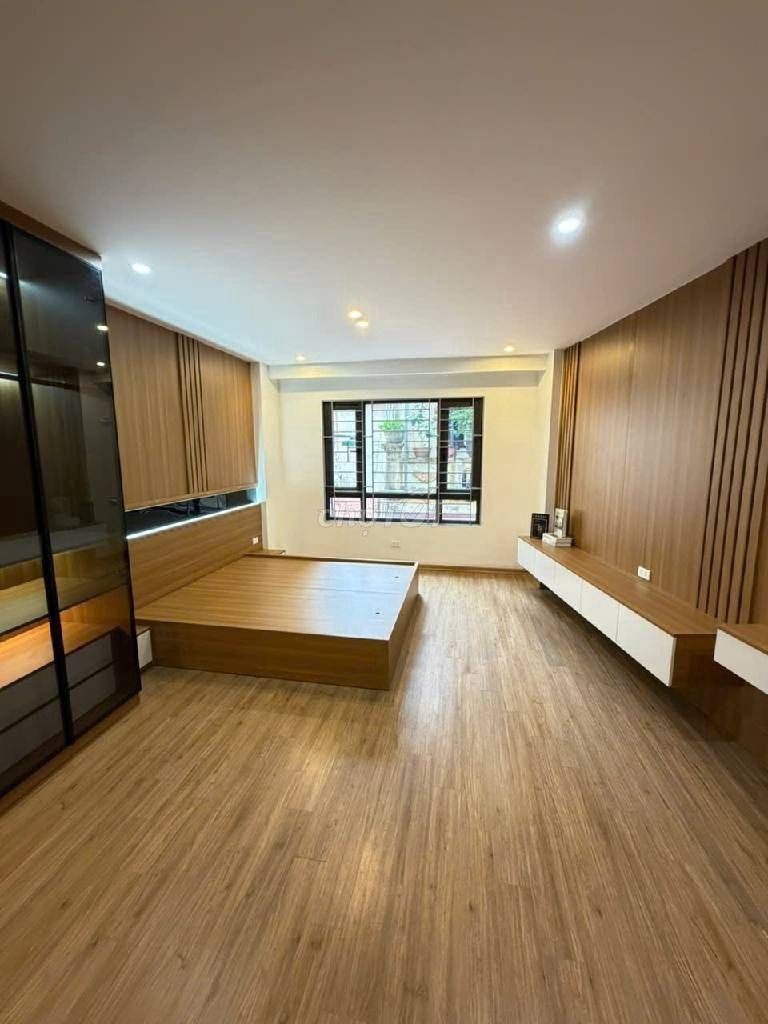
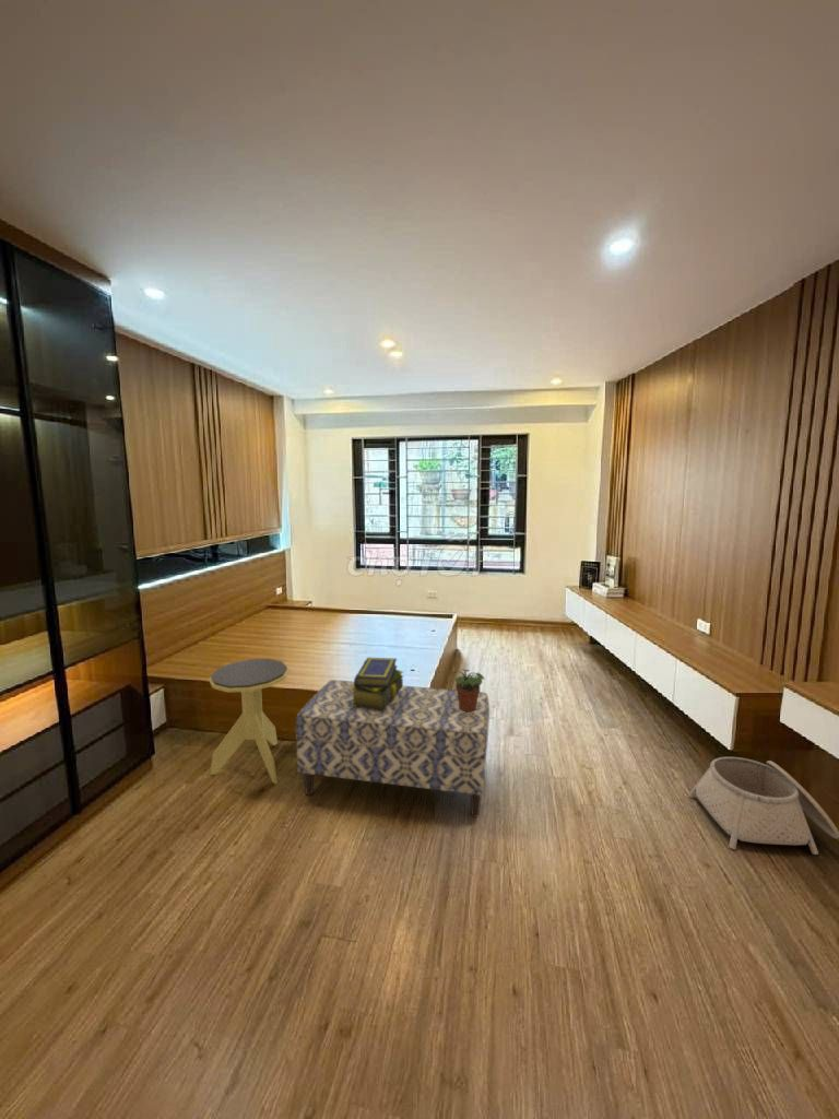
+ side table (253, 717)
+ potted plant (465, 690)
+ stack of books (378, 682)
+ bench (397, 742)
+ basket (766, 796)
